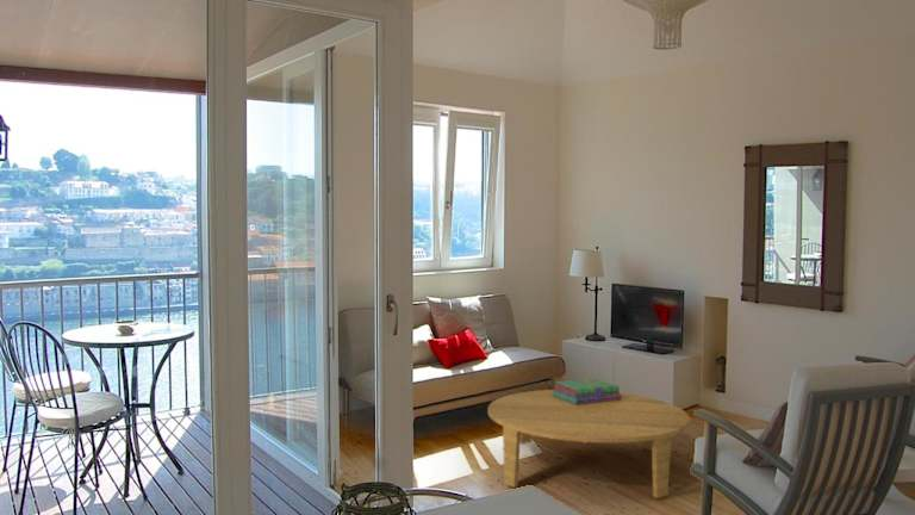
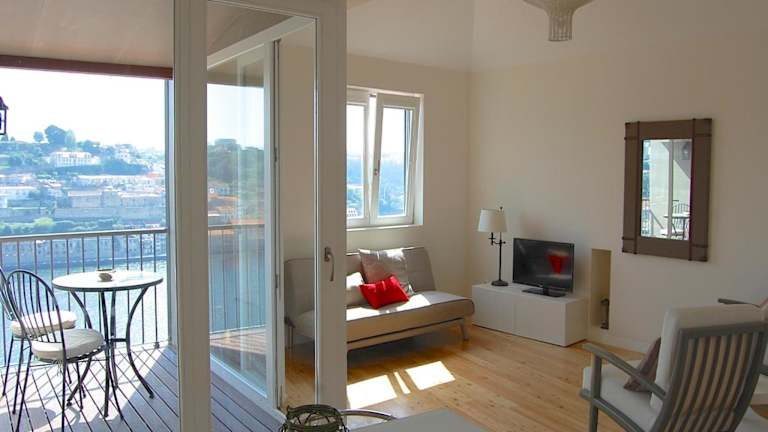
- coffee table (585, 439)
- stack of books (586, 390)
